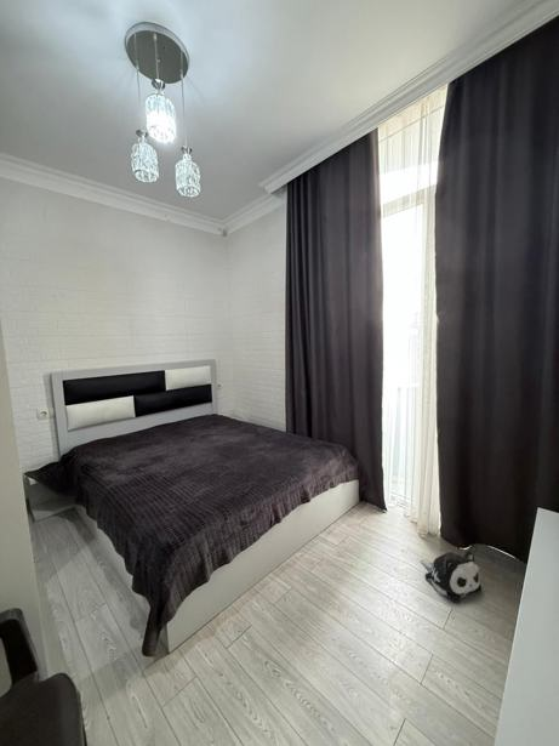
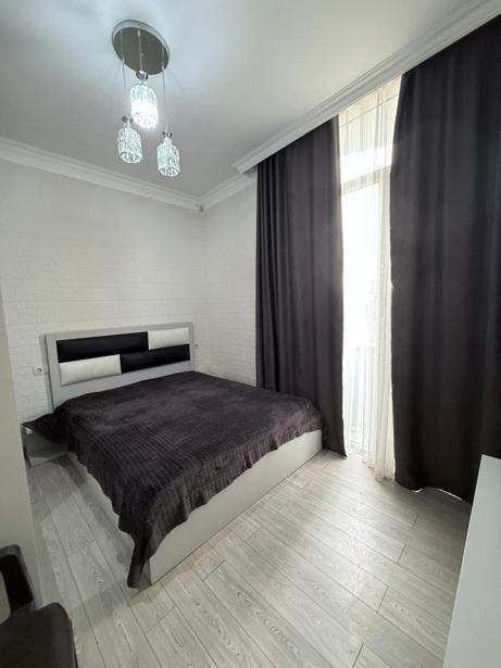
- plush toy (444, 562)
